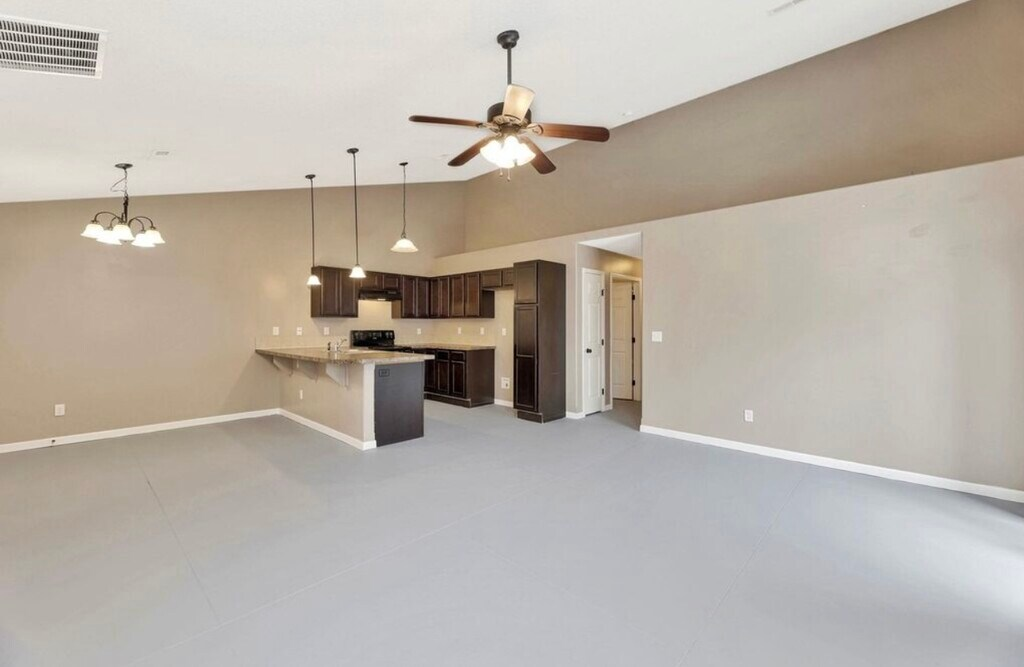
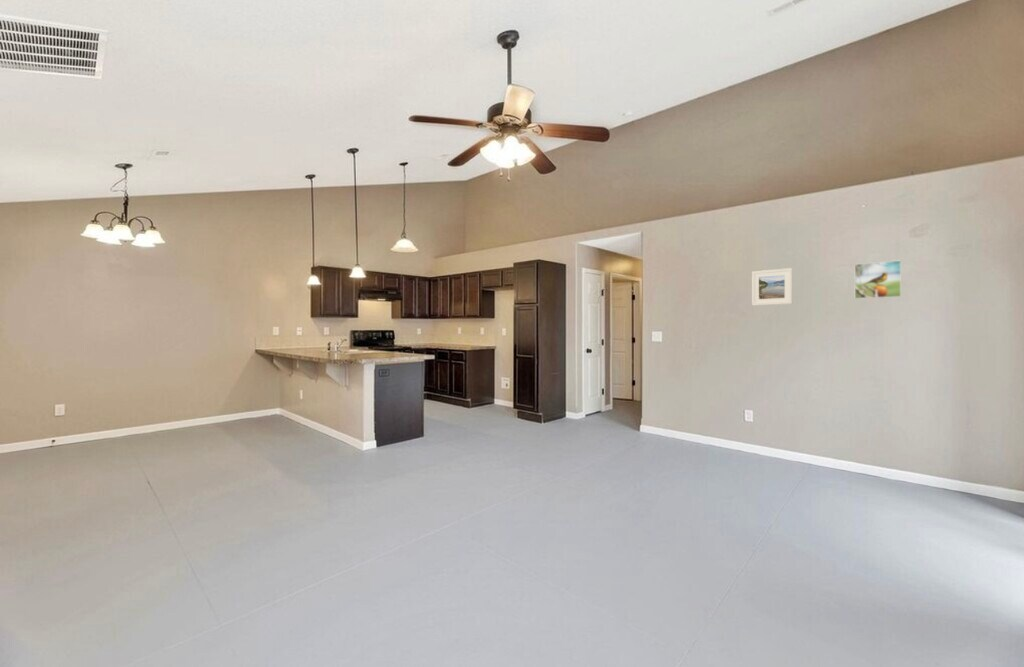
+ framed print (877, 280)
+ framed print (771, 287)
